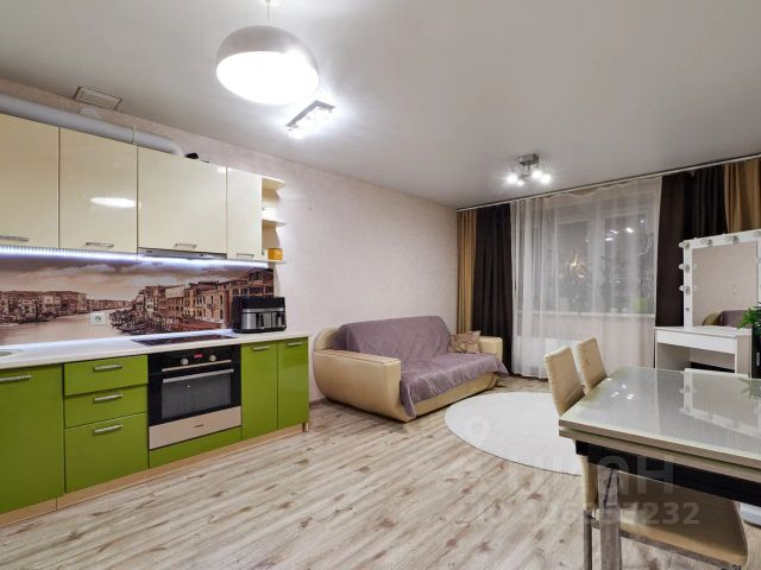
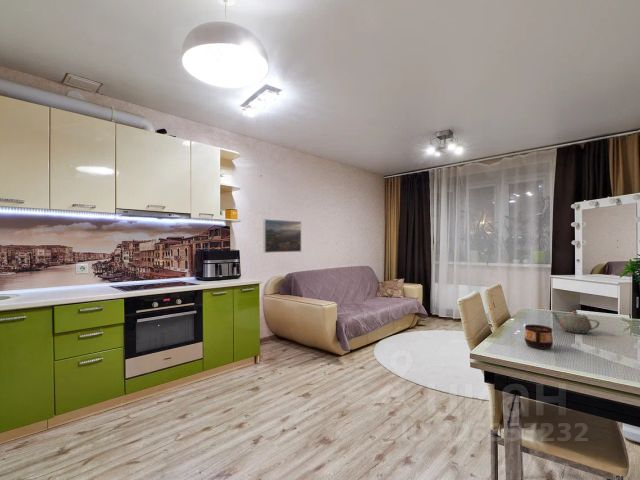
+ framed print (283, 236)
+ teapot (573, 320)
+ cup (537, 336)
